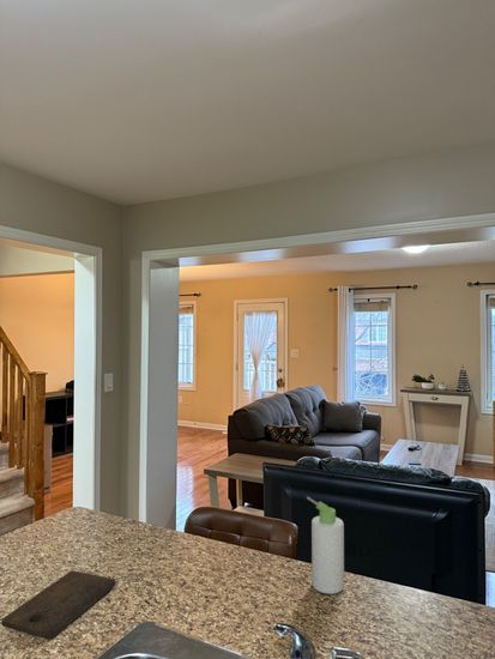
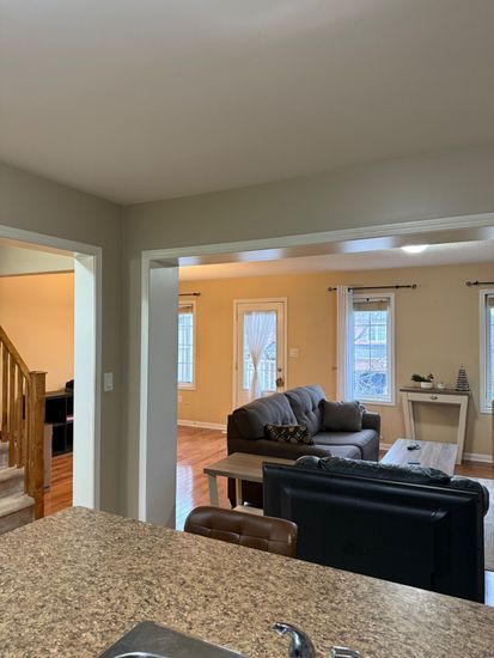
- bottle (325, 540)
- cutting board (62, 600)
